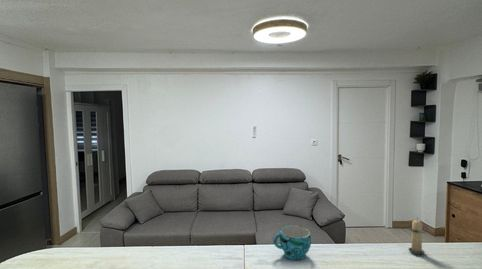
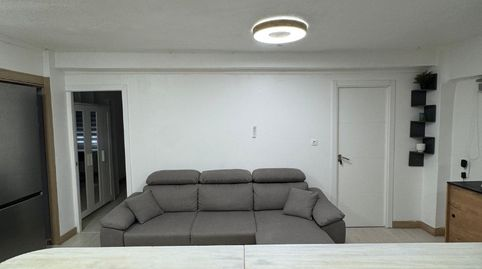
- cup (293, 243)
- candle (416, 235)
